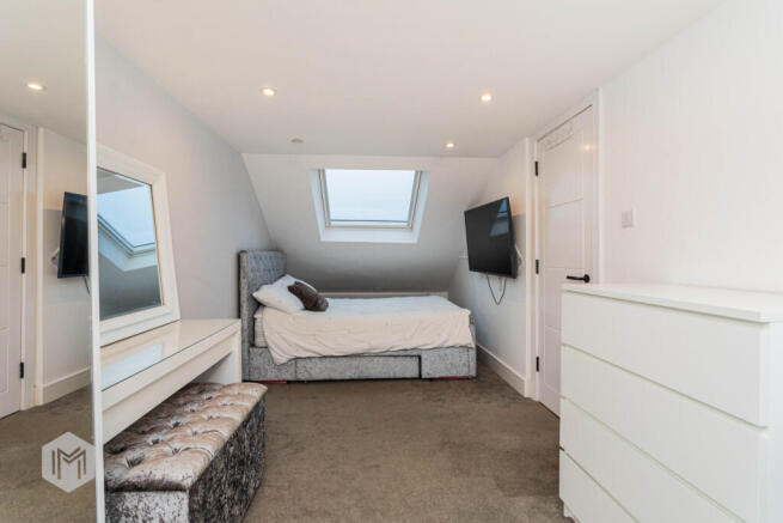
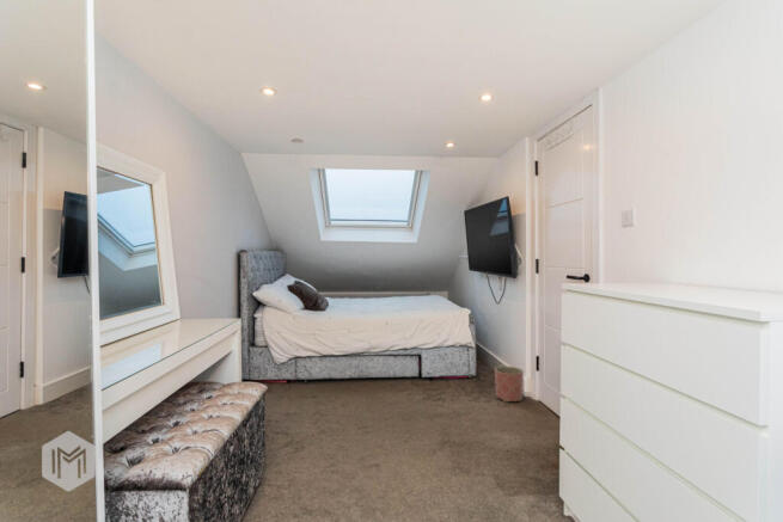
+ planter (508, 383)
